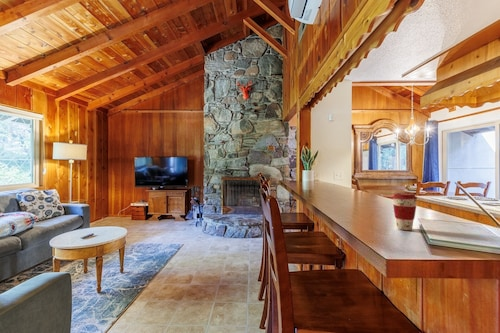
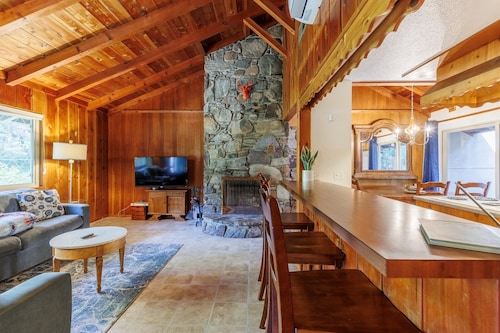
- coffee cup (404, 211)
